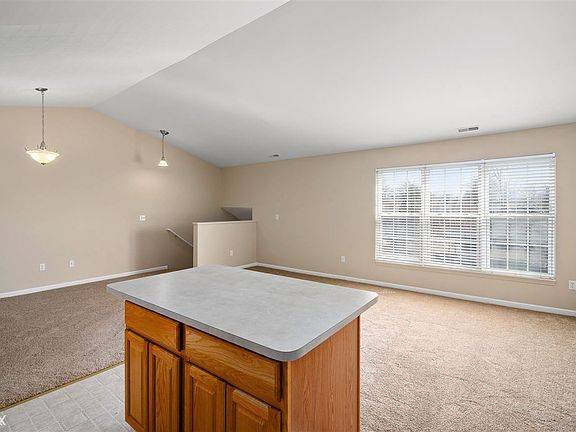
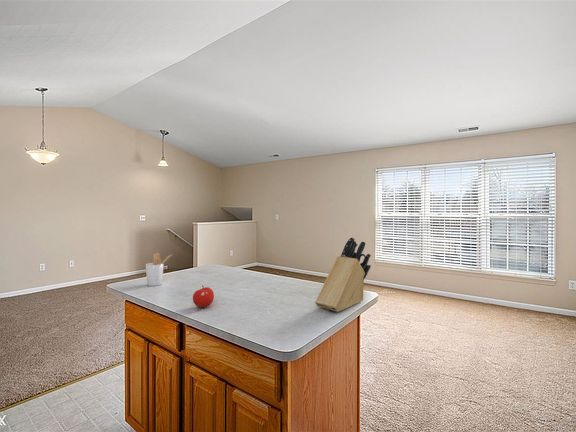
+ utensil holder (159, 268)
+ fruit (203, 296)
+ knife block (345, 270)
